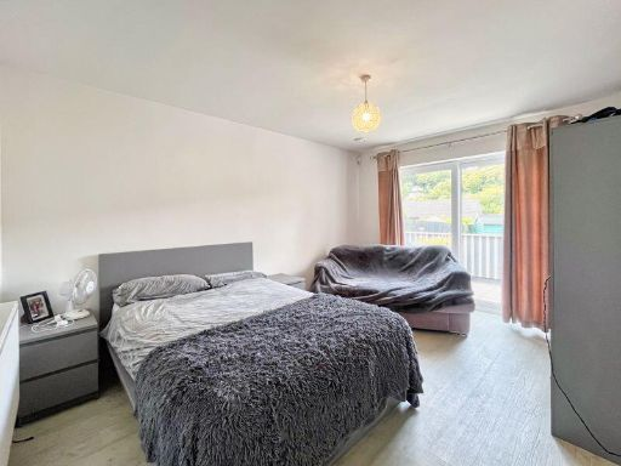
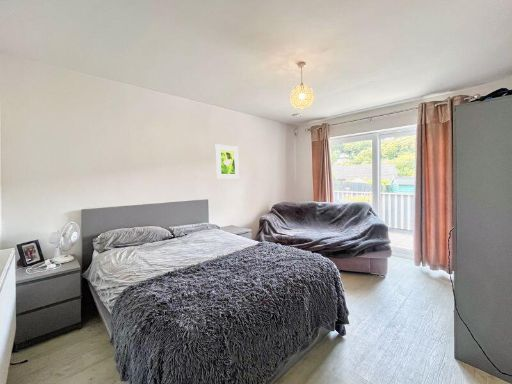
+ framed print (227, 162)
